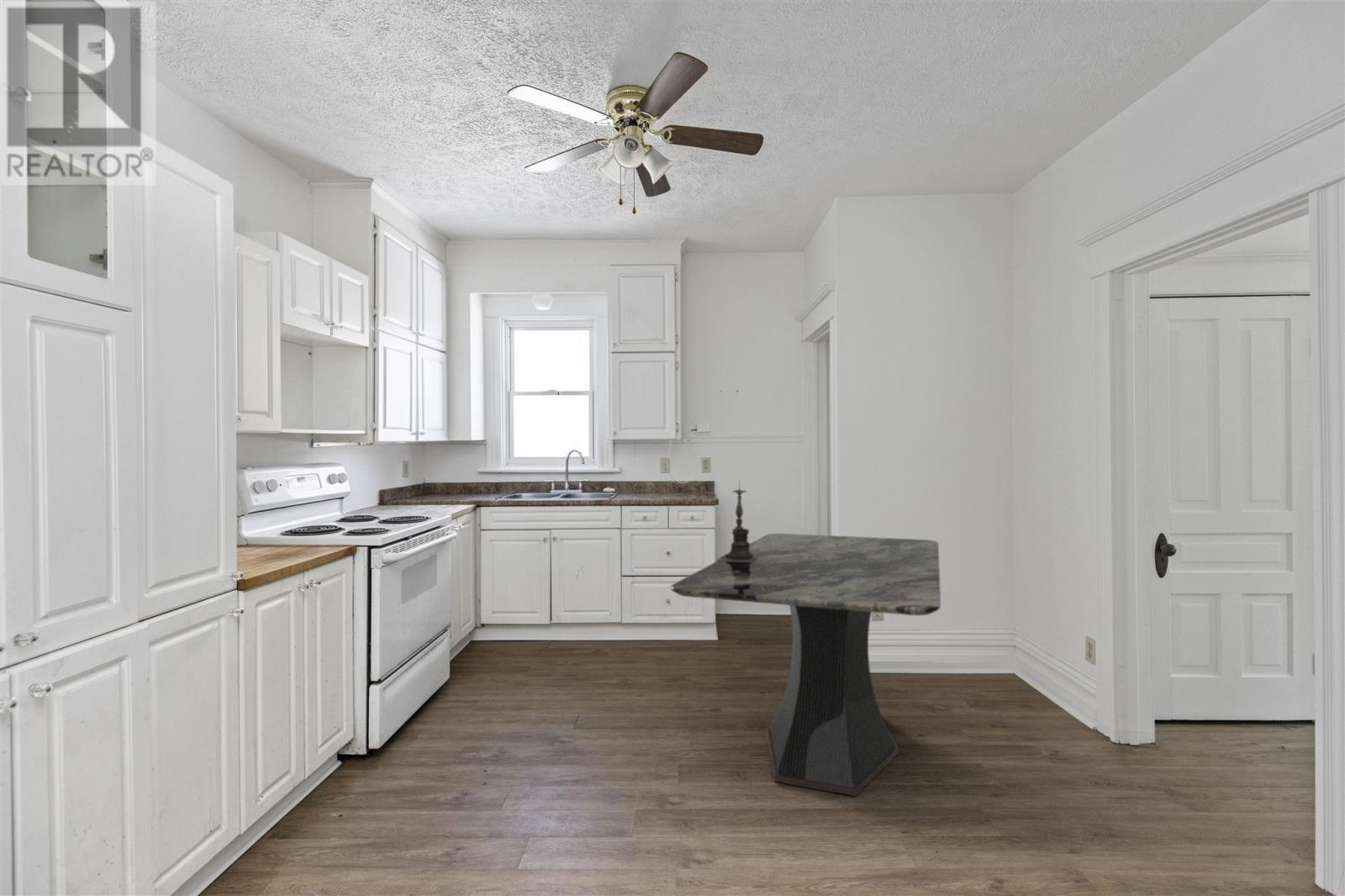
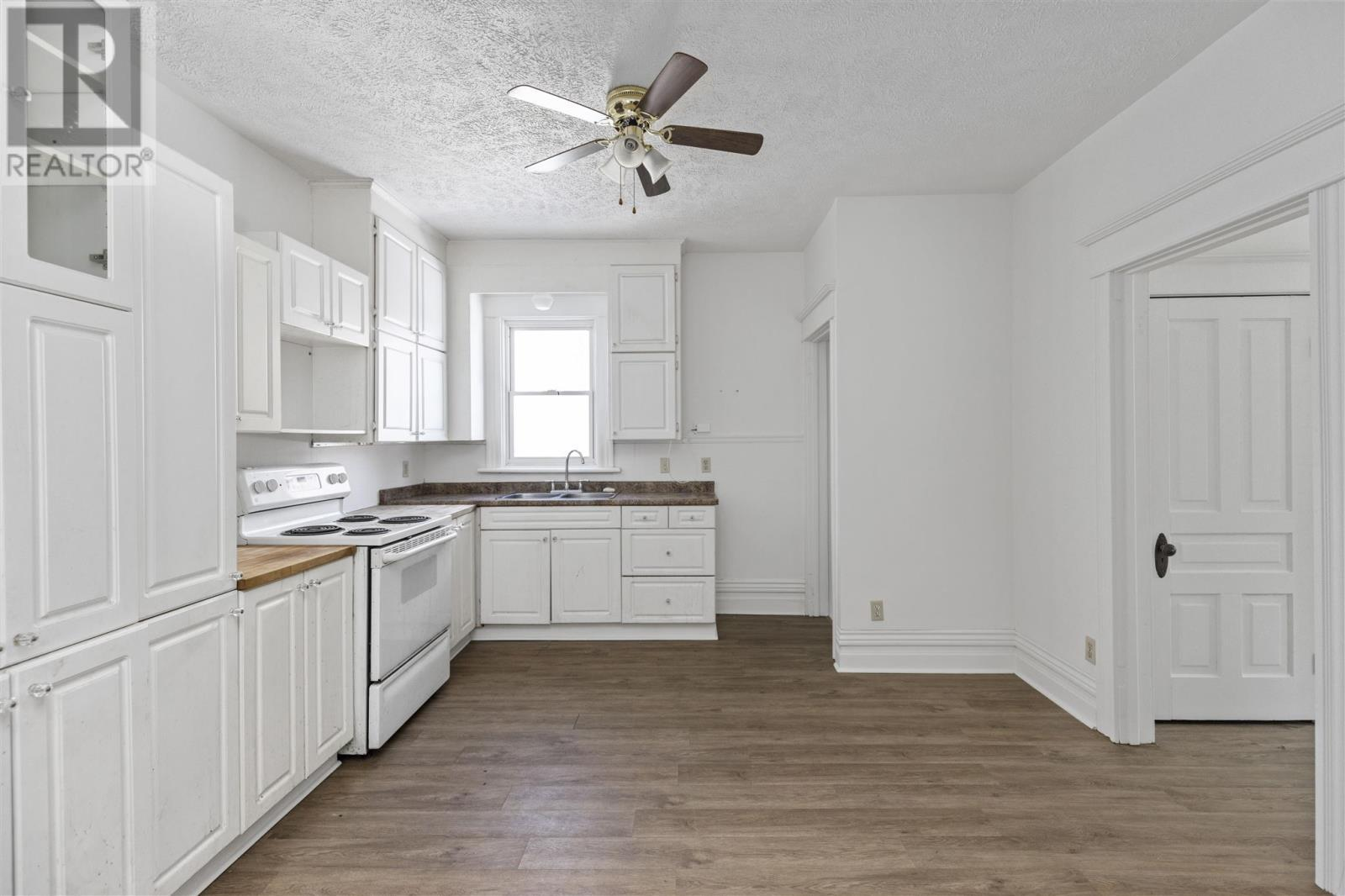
- dining table (828, 651)
- candle holder (738, 518)
